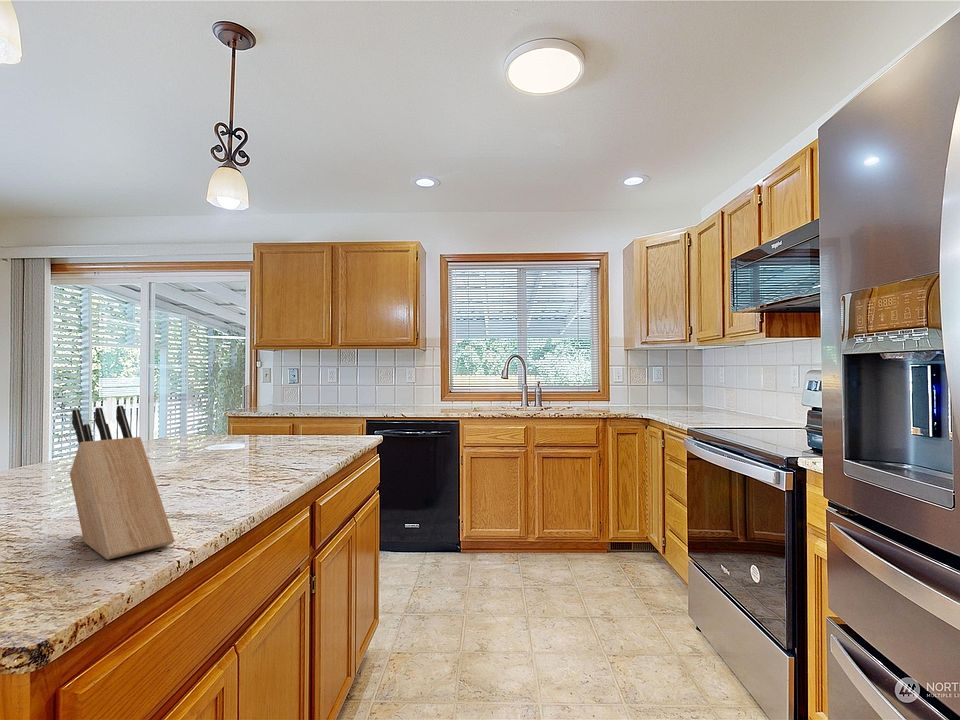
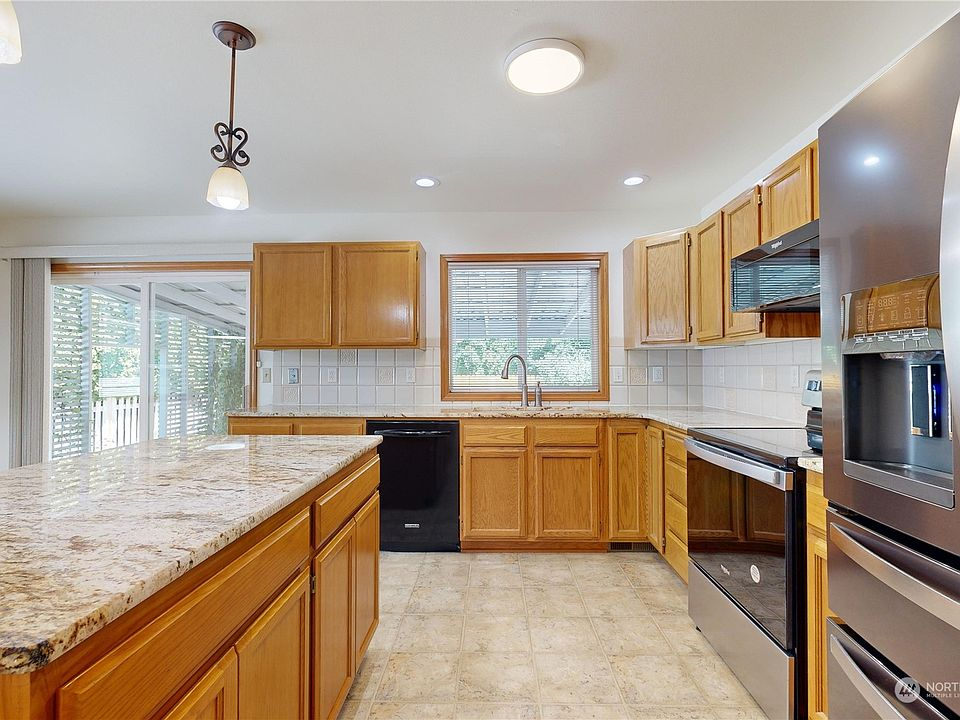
- knife block (116, 472)
